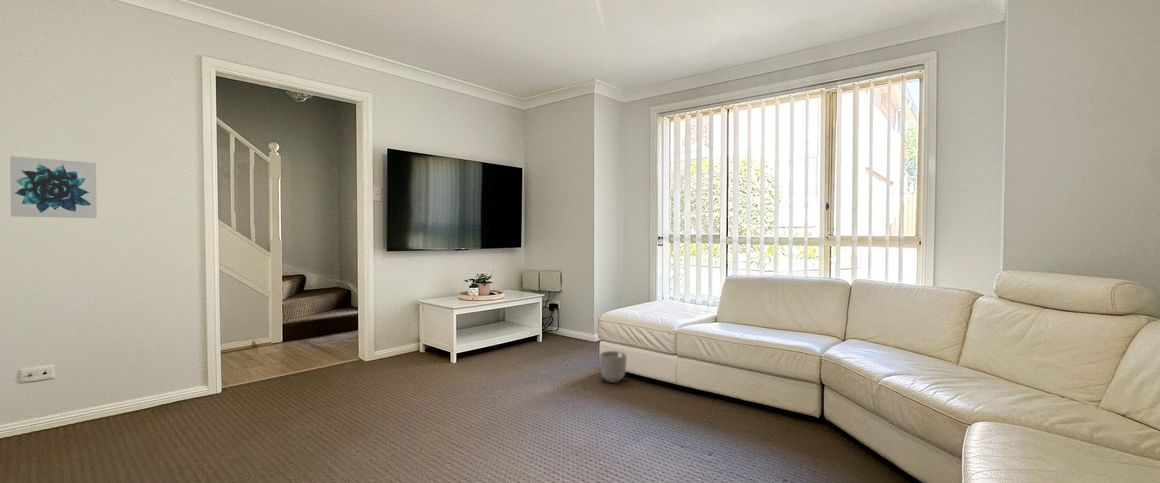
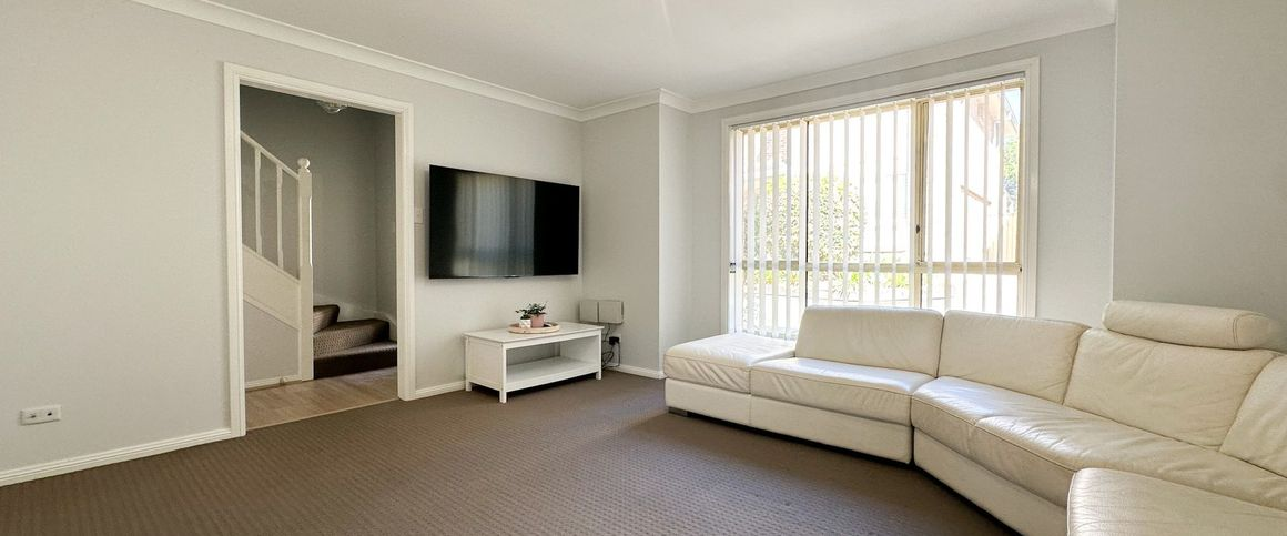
- planter (612, 367)
- wall art (55, 188)
